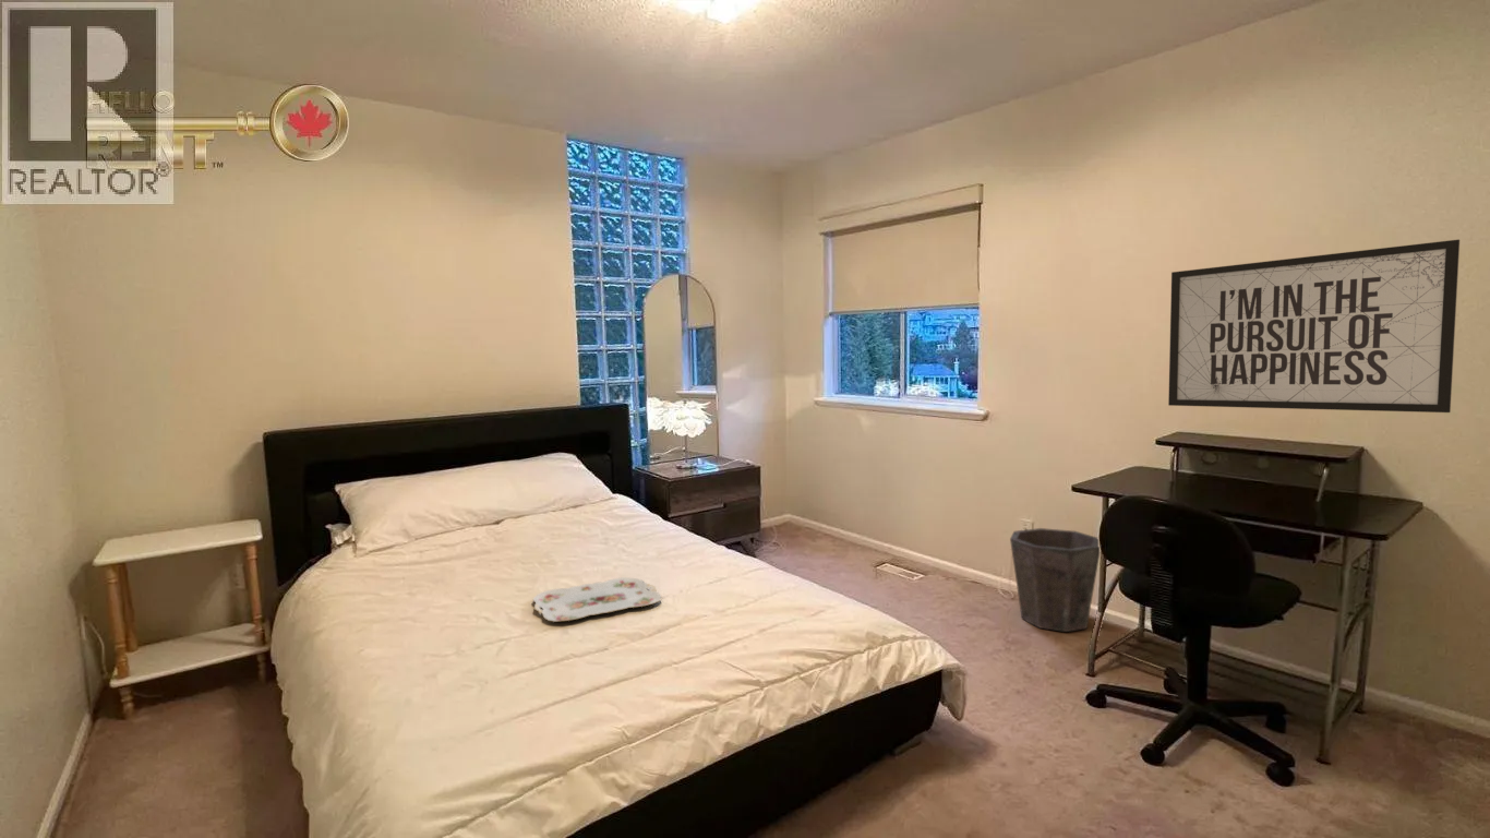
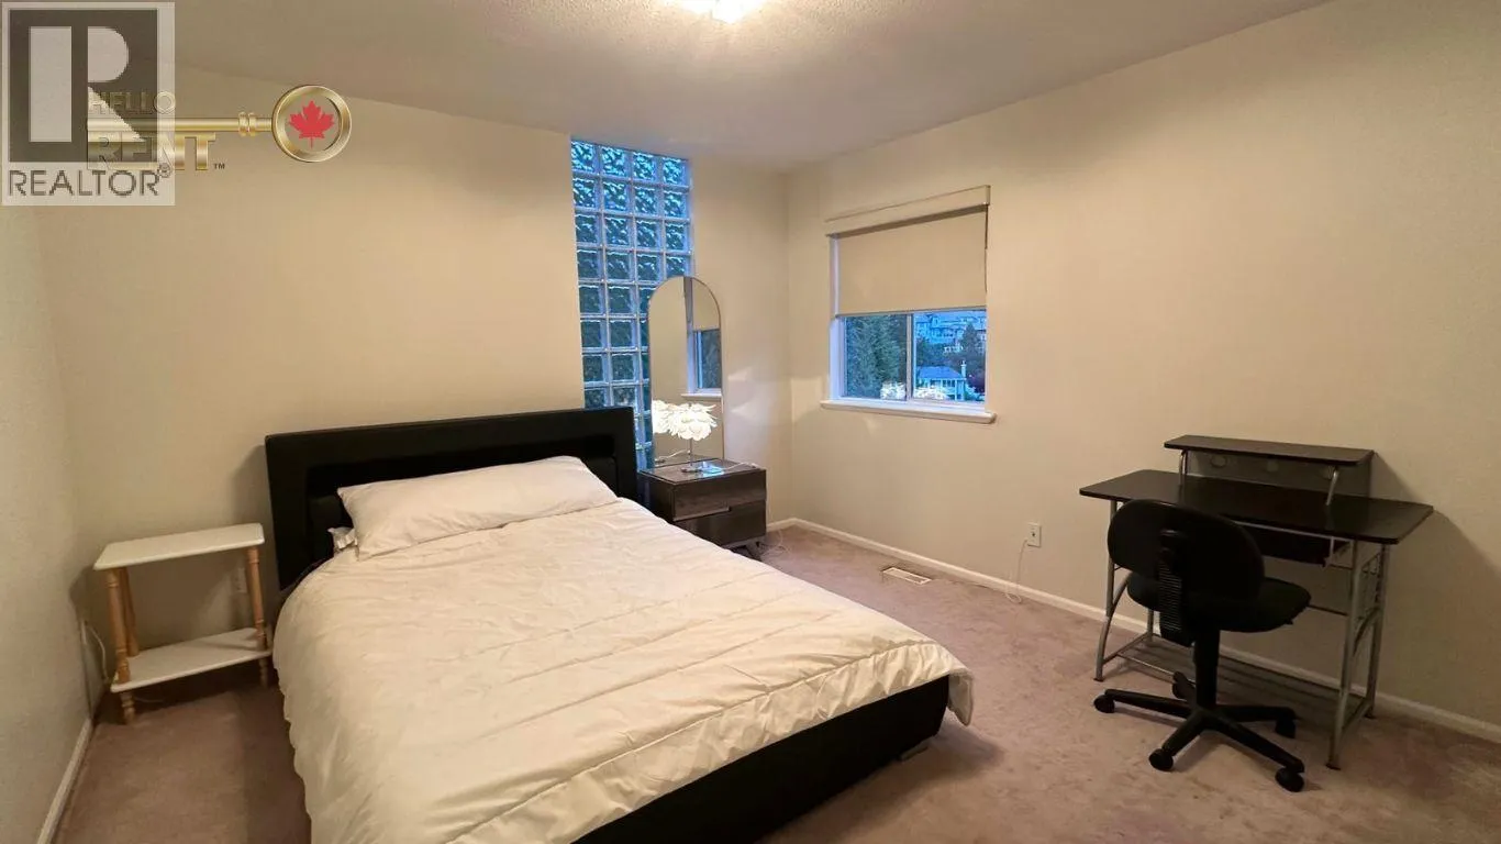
- serving tray (597, 599)
- waste bin (1055, 578)
- mirror (1294, 334)
